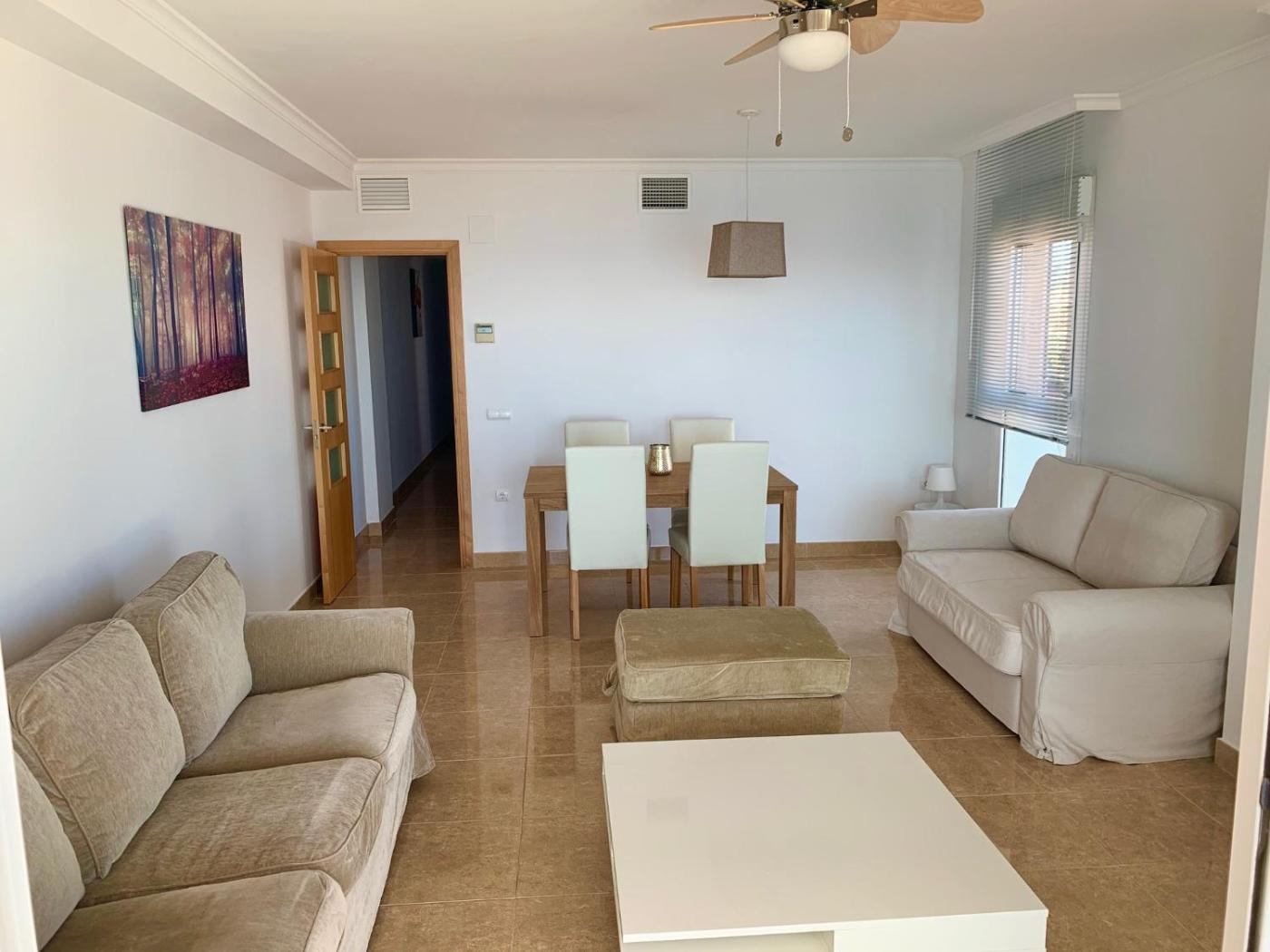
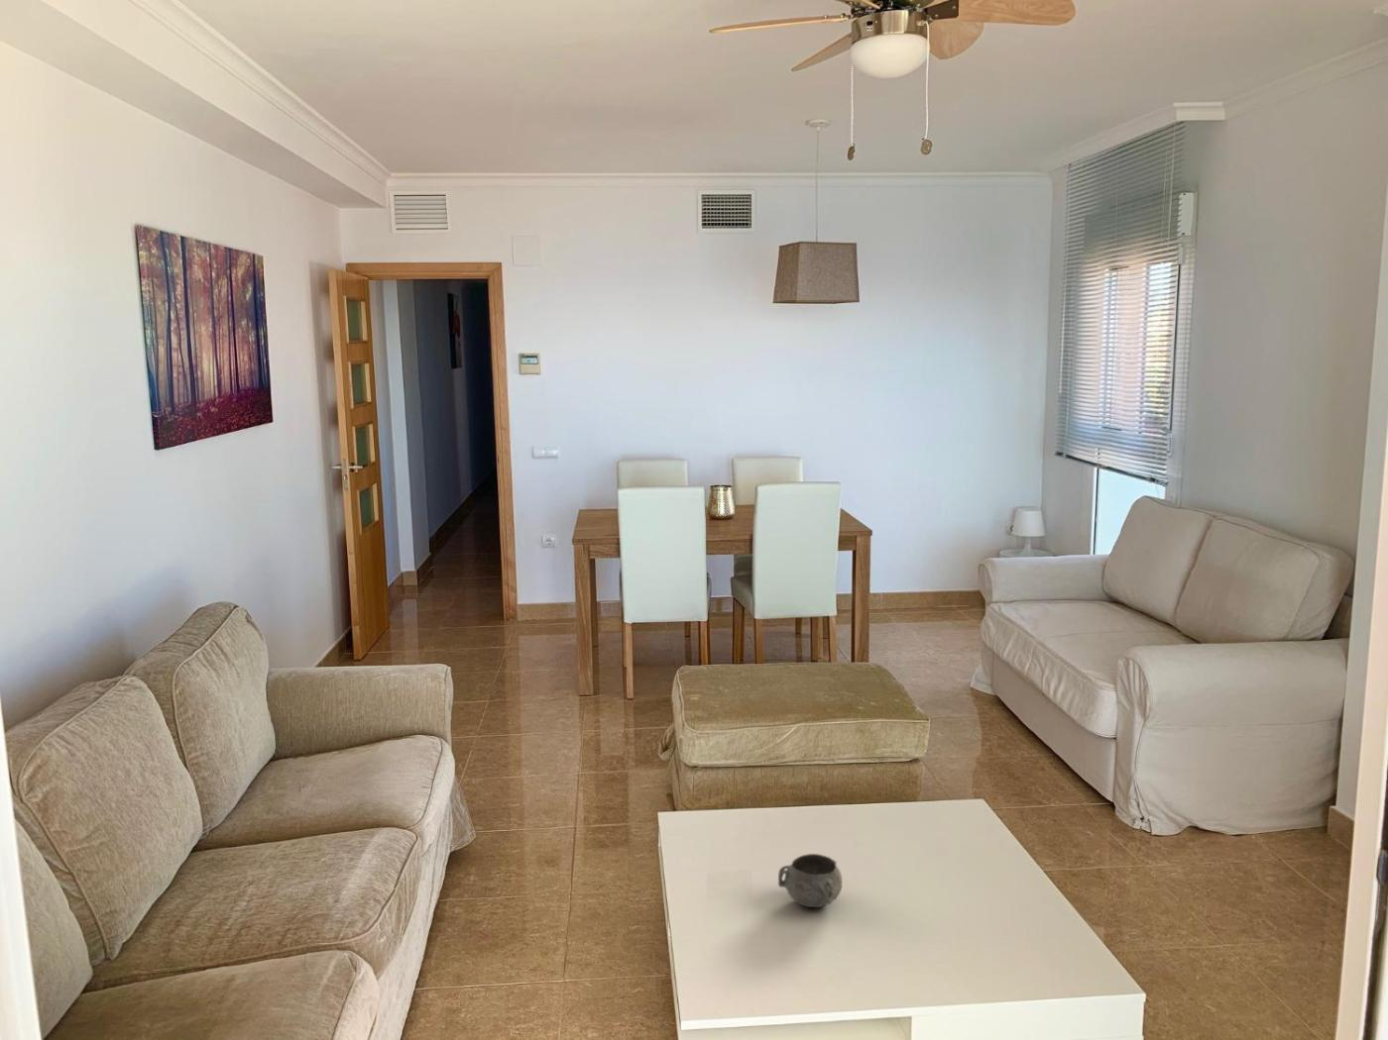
+ decorative bowl (810, 884)
